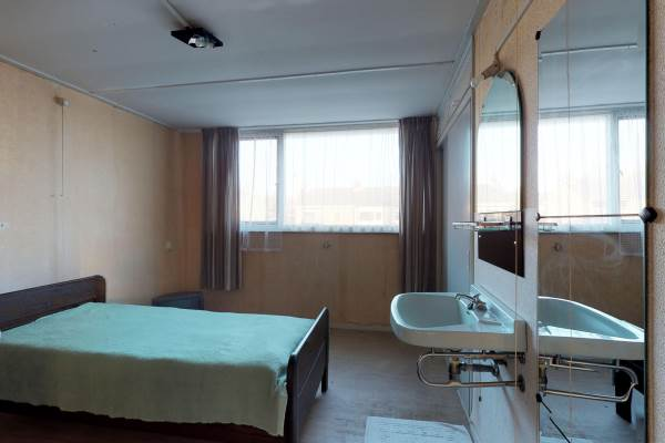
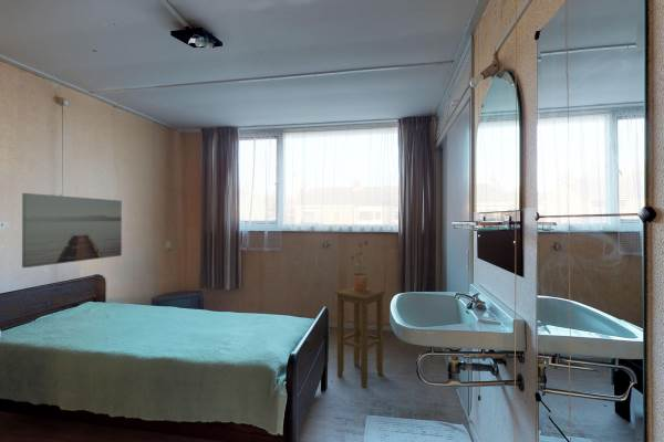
+ stool (360, 333)
+ potted plant (359, 264)
+ wall art (79, 229)
